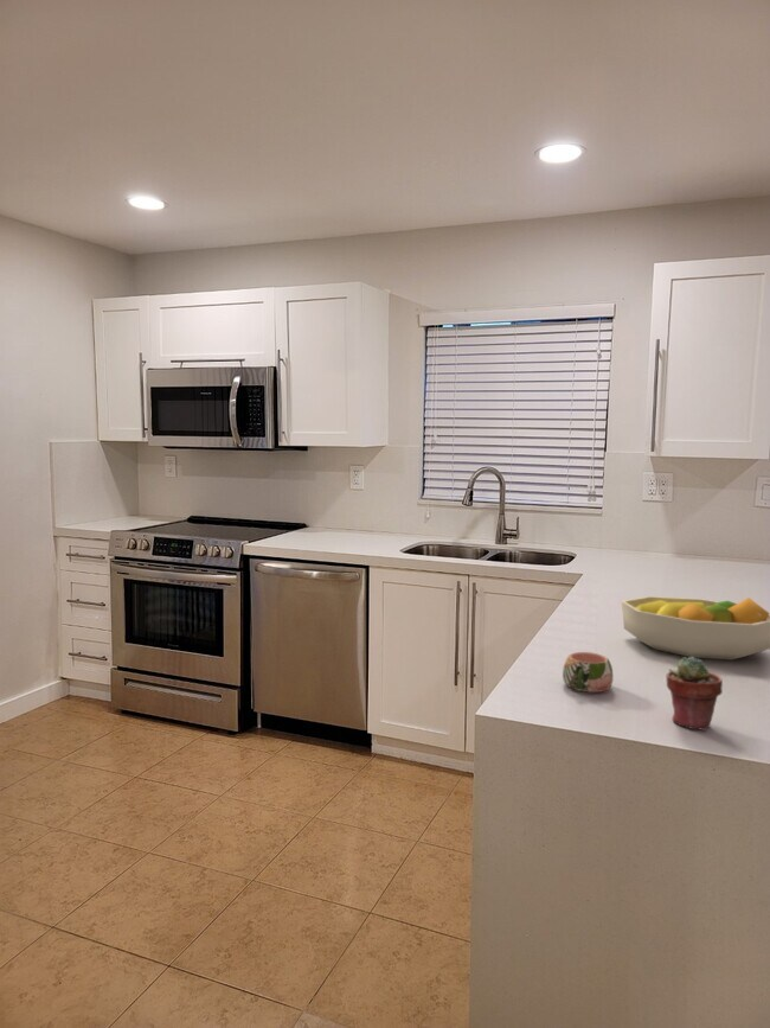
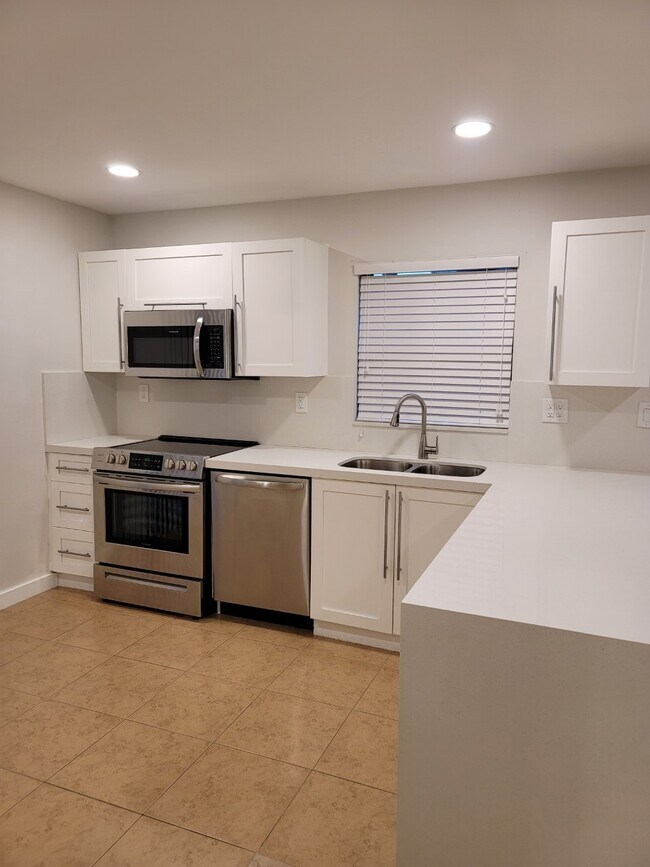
- potted succulent (693, 690)
- mug (586, 672)
- fruit bowl (697, 619)
